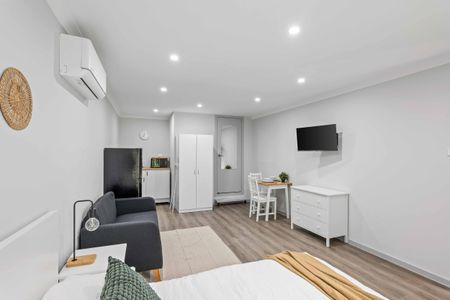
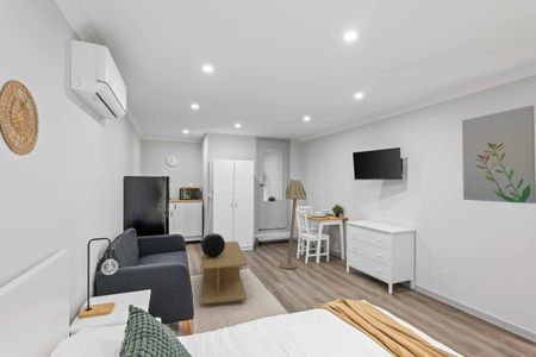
+ decorative globe (213, 244)
+ coffee table (222, 269)
+ floor lamp (293, 221)
+ wall art (494, 157)
